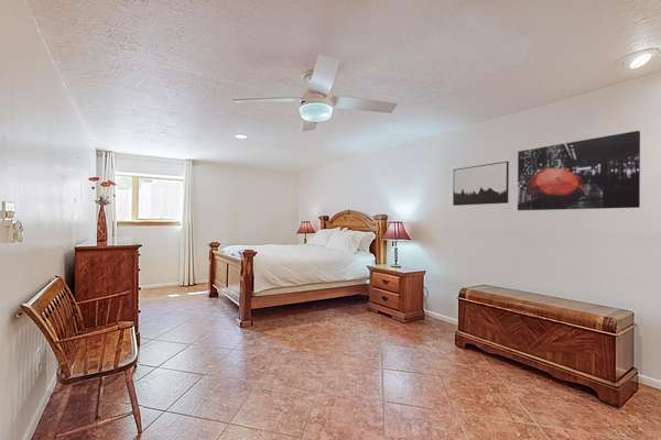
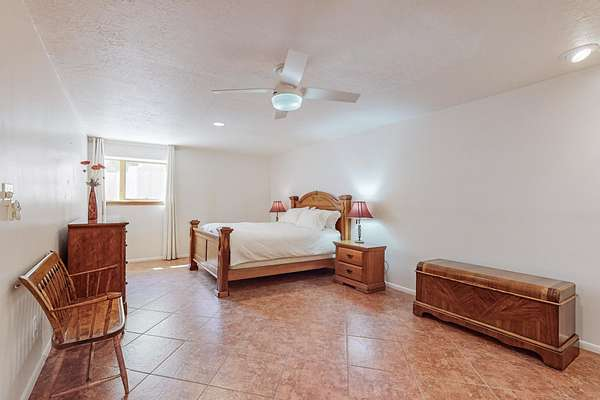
- wall art (478, 185)
- wall art (571, 175)
